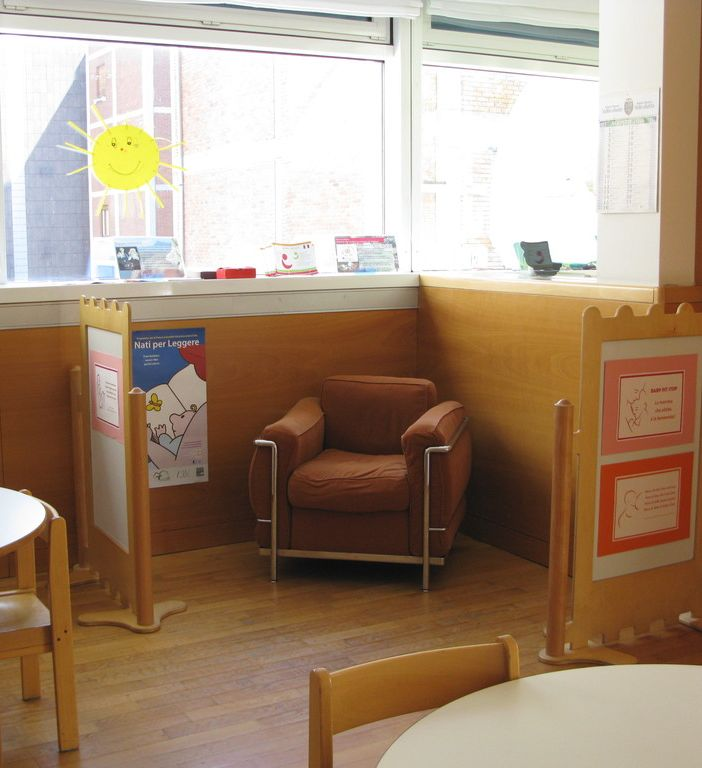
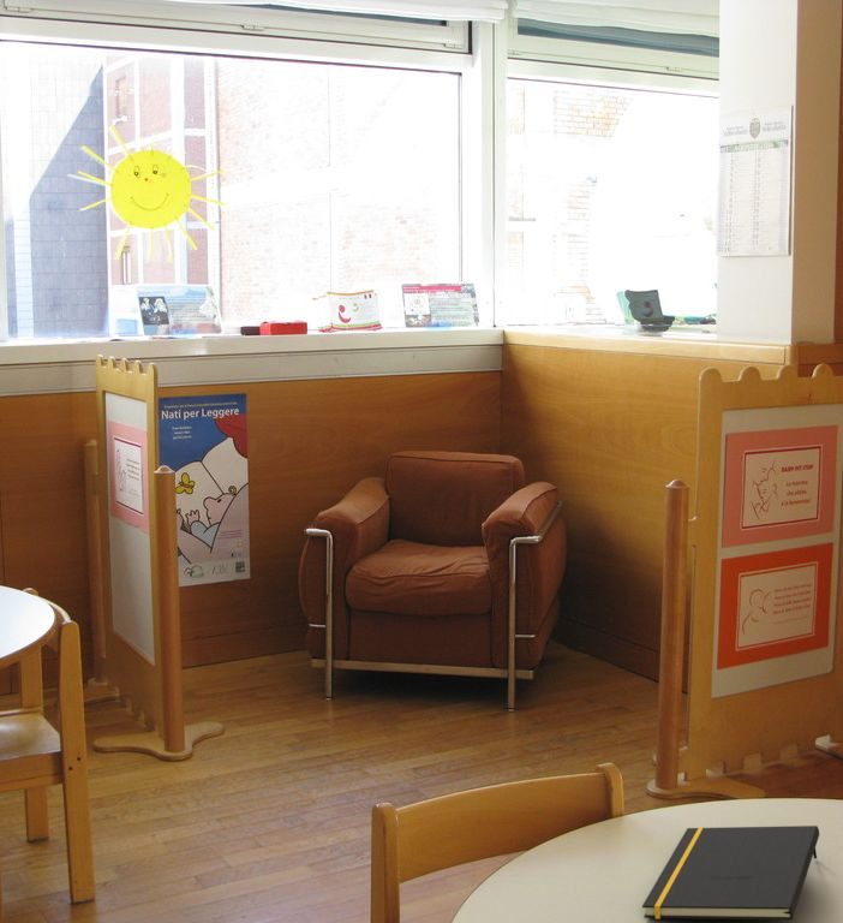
+ notepad (734, 869)
